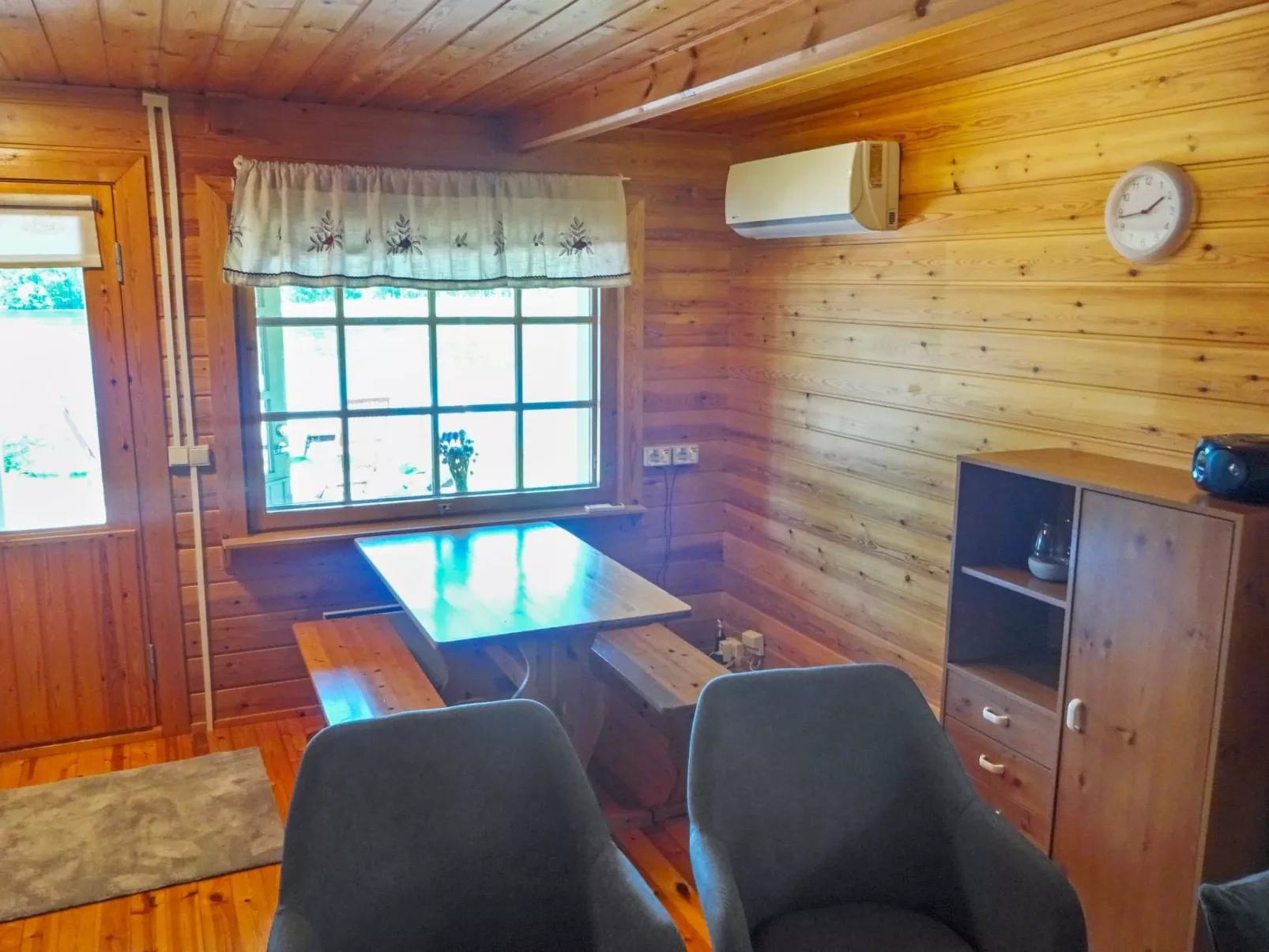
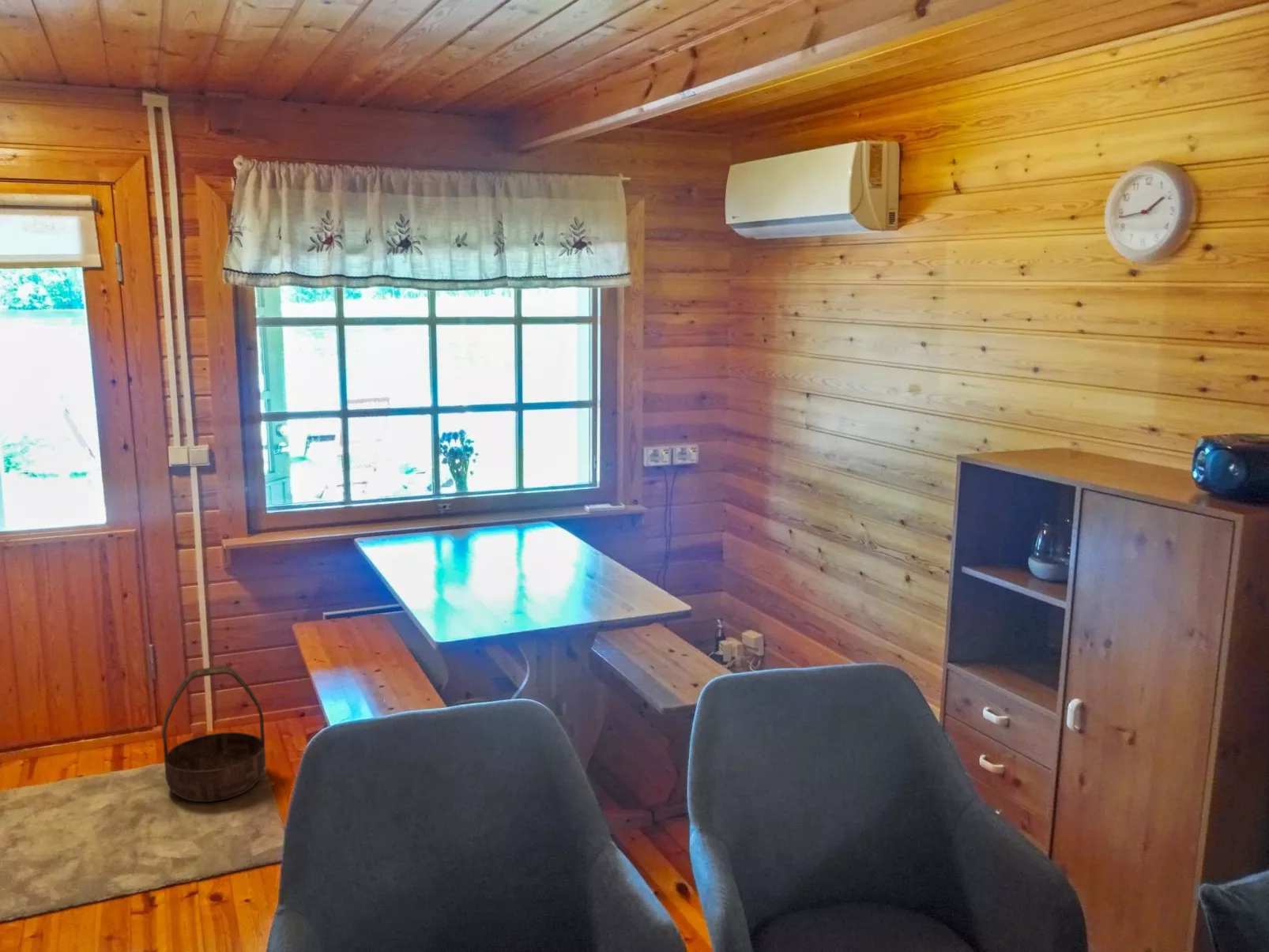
+ basket (214, 733)
